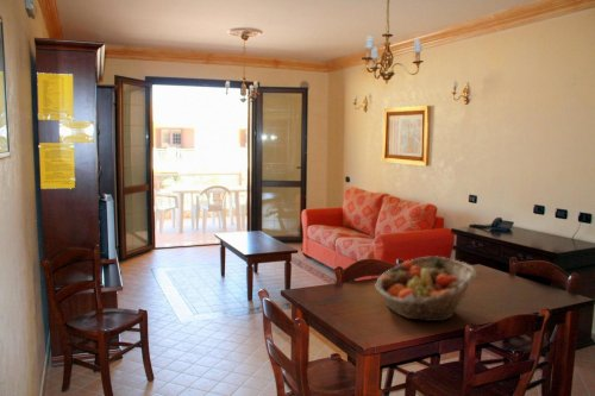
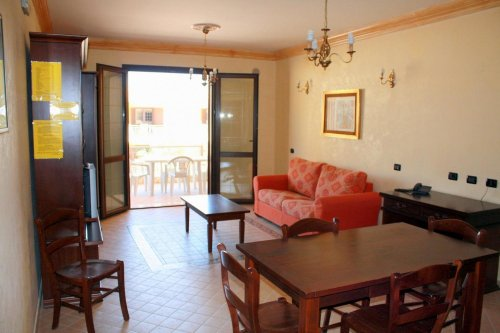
- fruit basket (424, 285)
